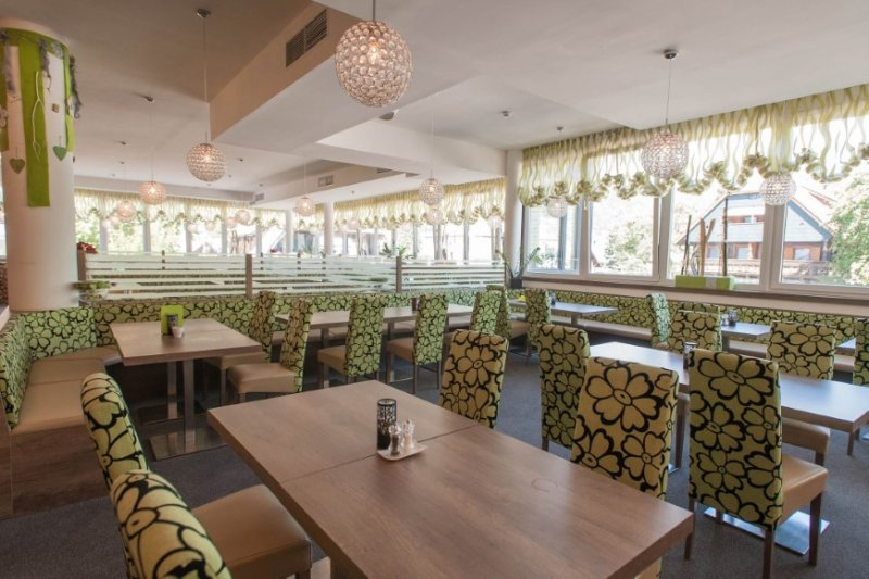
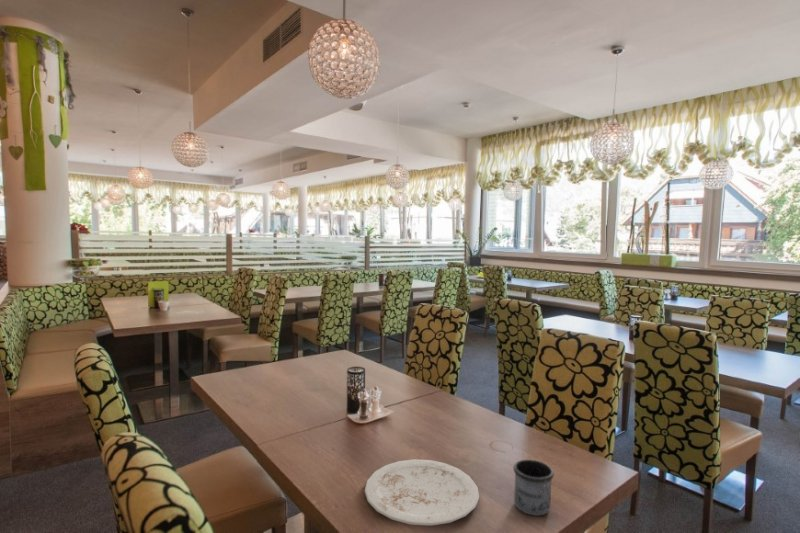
+ plate (421, 489)
+ mug (535, 485)
